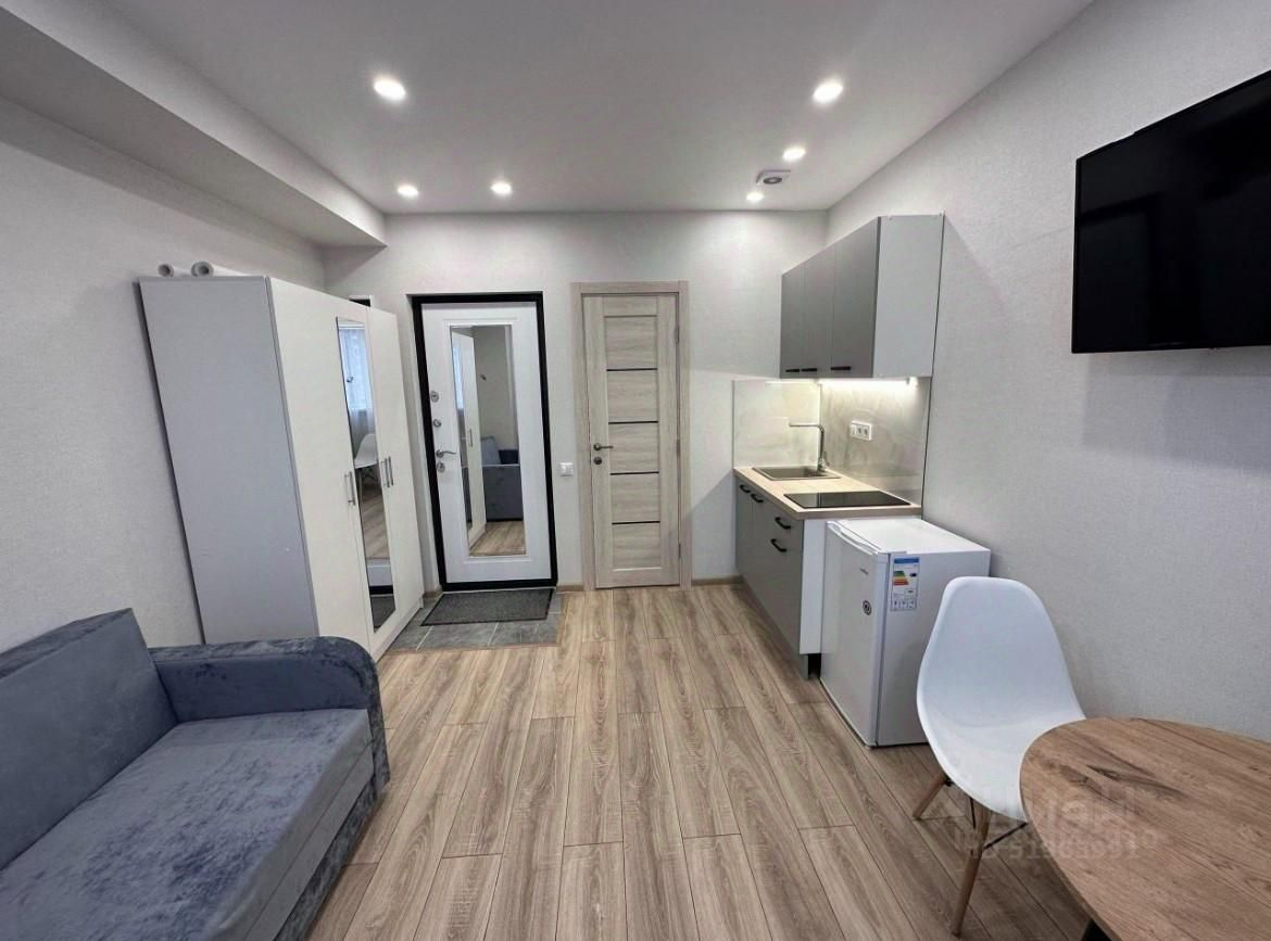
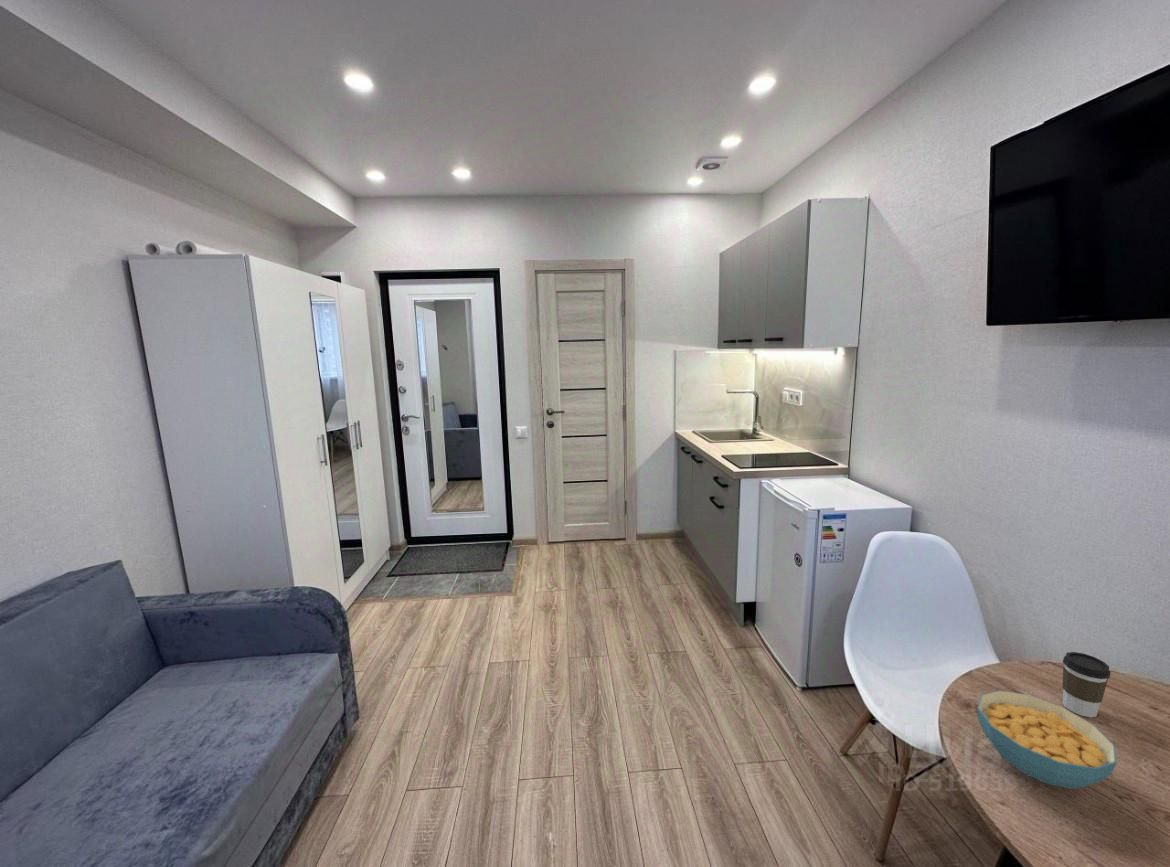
+ coffee cup (1083, 685)
+ cereal bowl (1039, 747)
